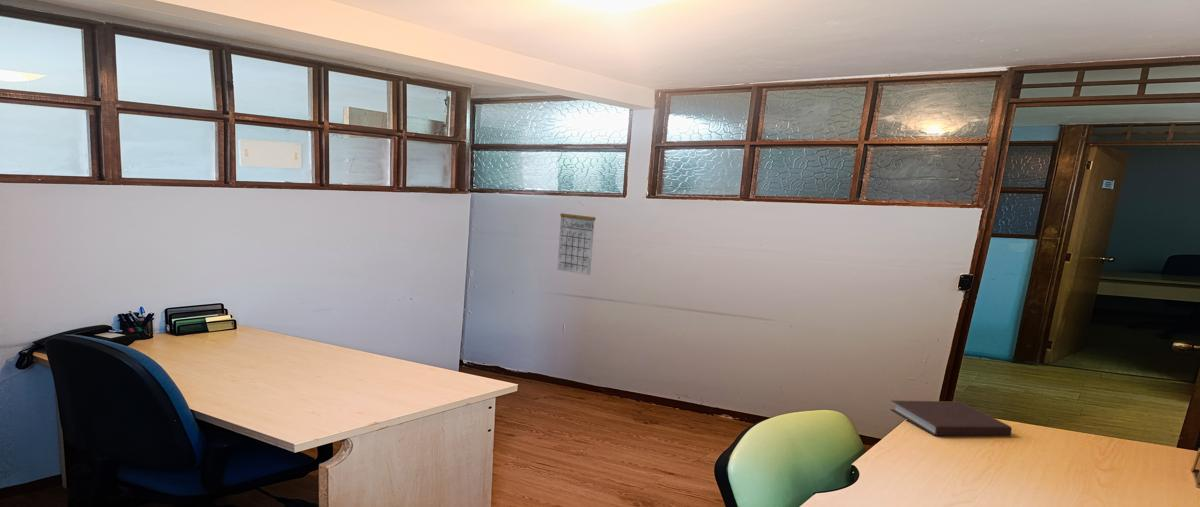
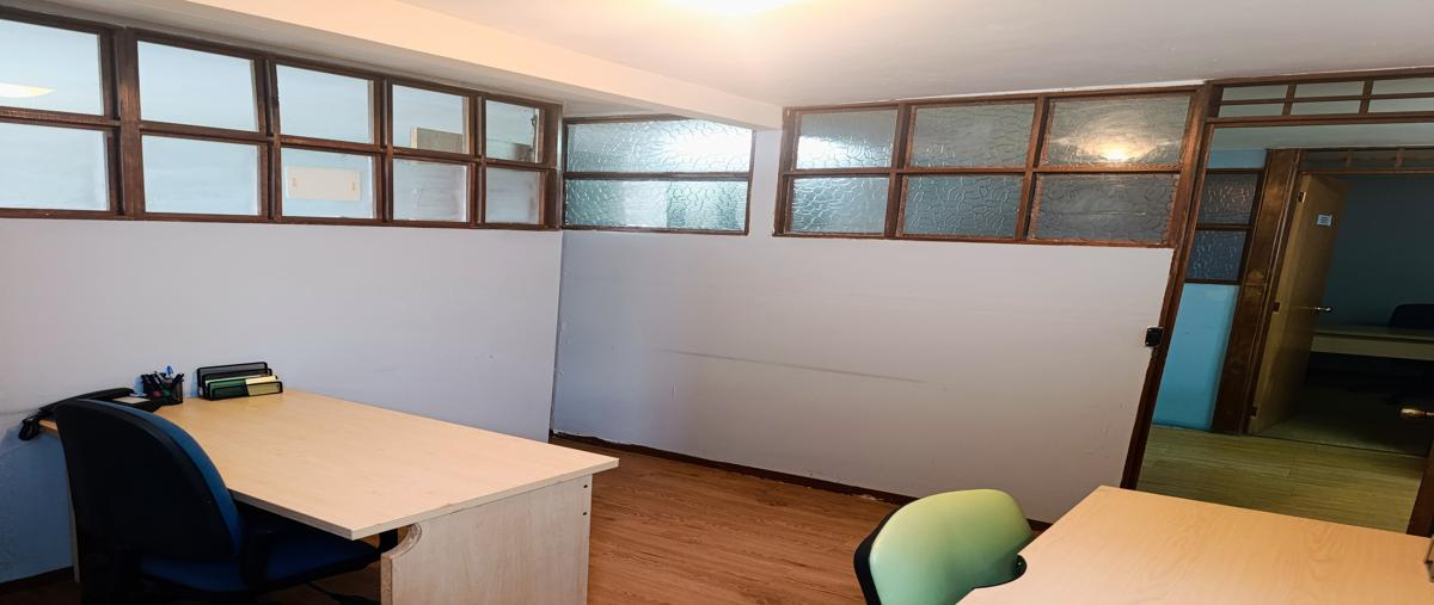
- notebook (948, 417)
- calendar (576, 237)
